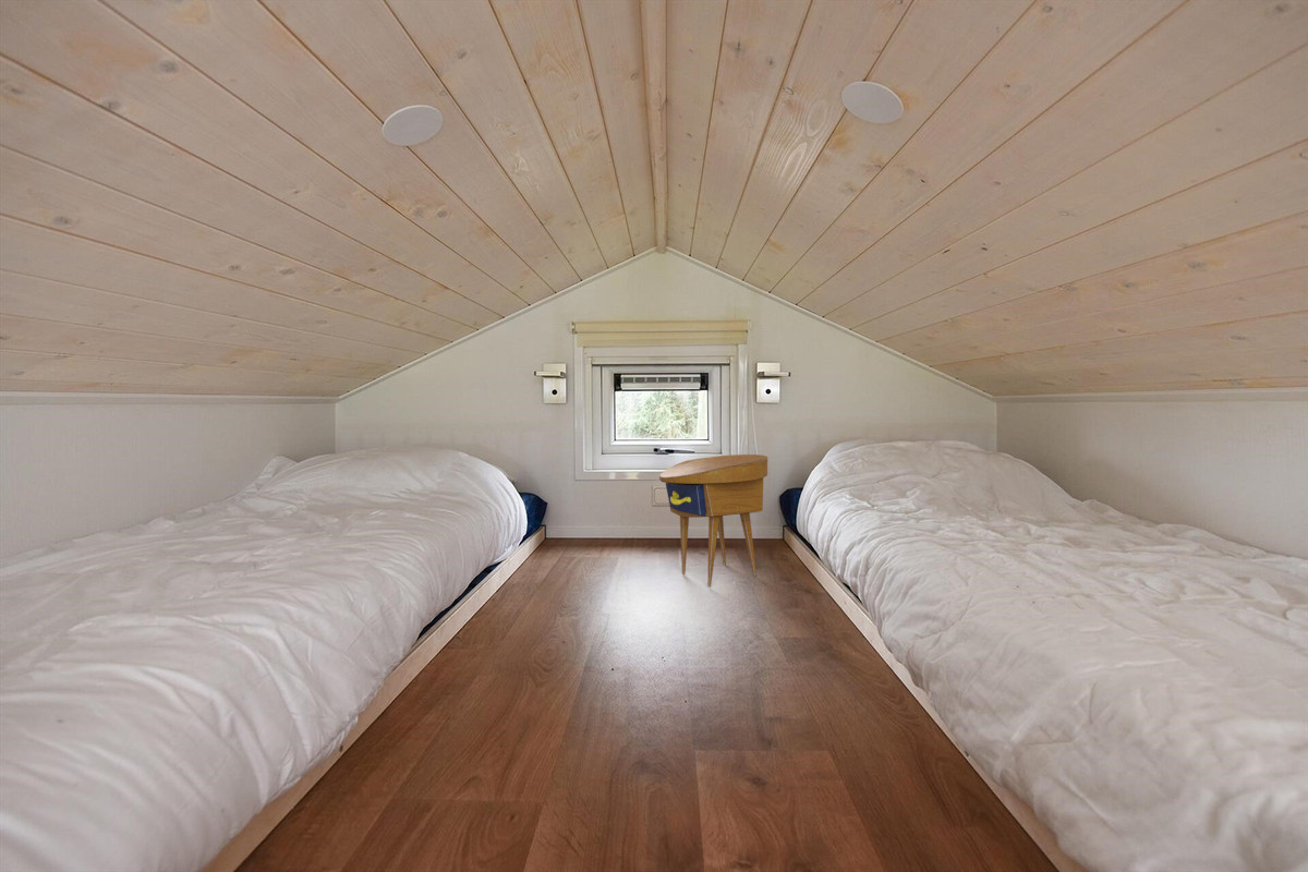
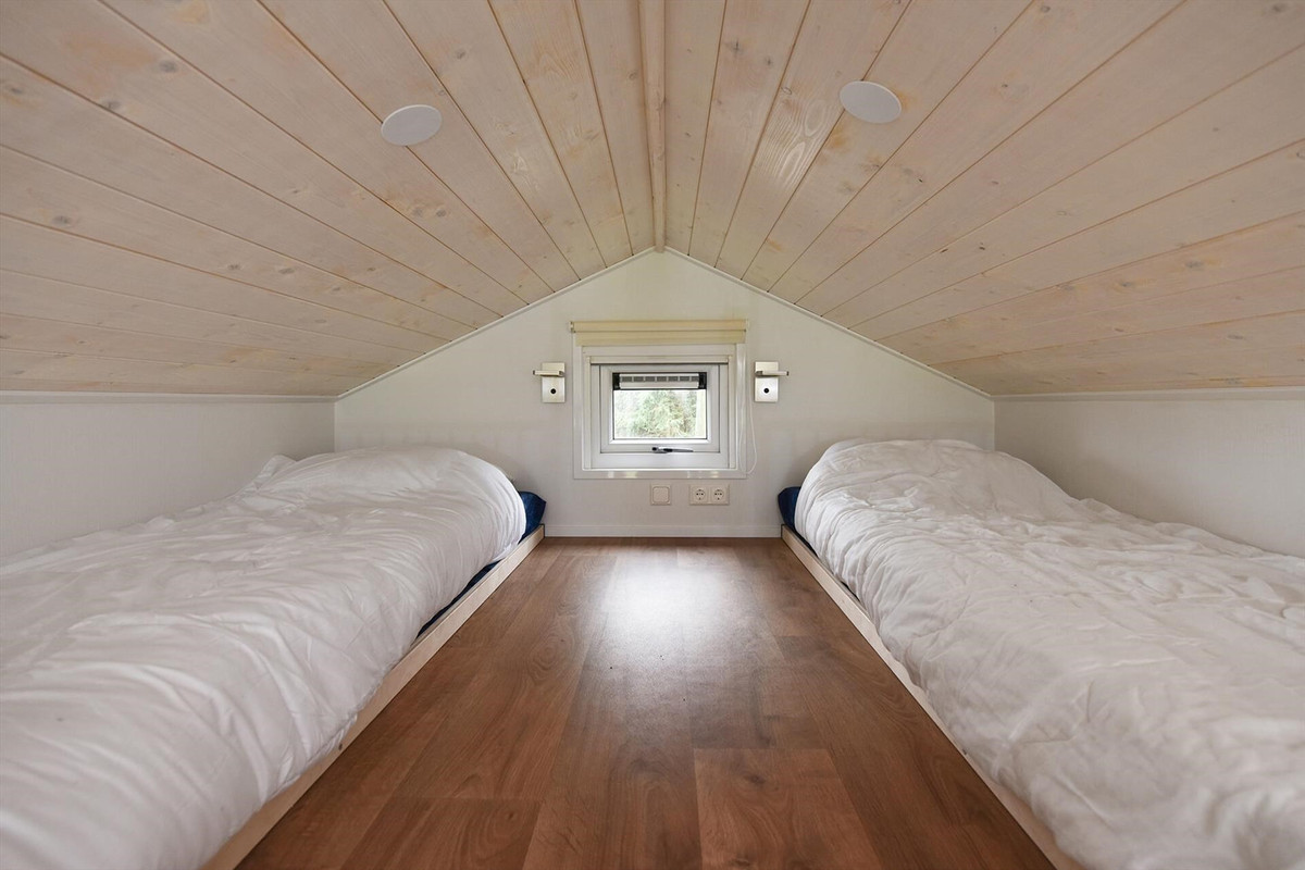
- side table (713, 514)
